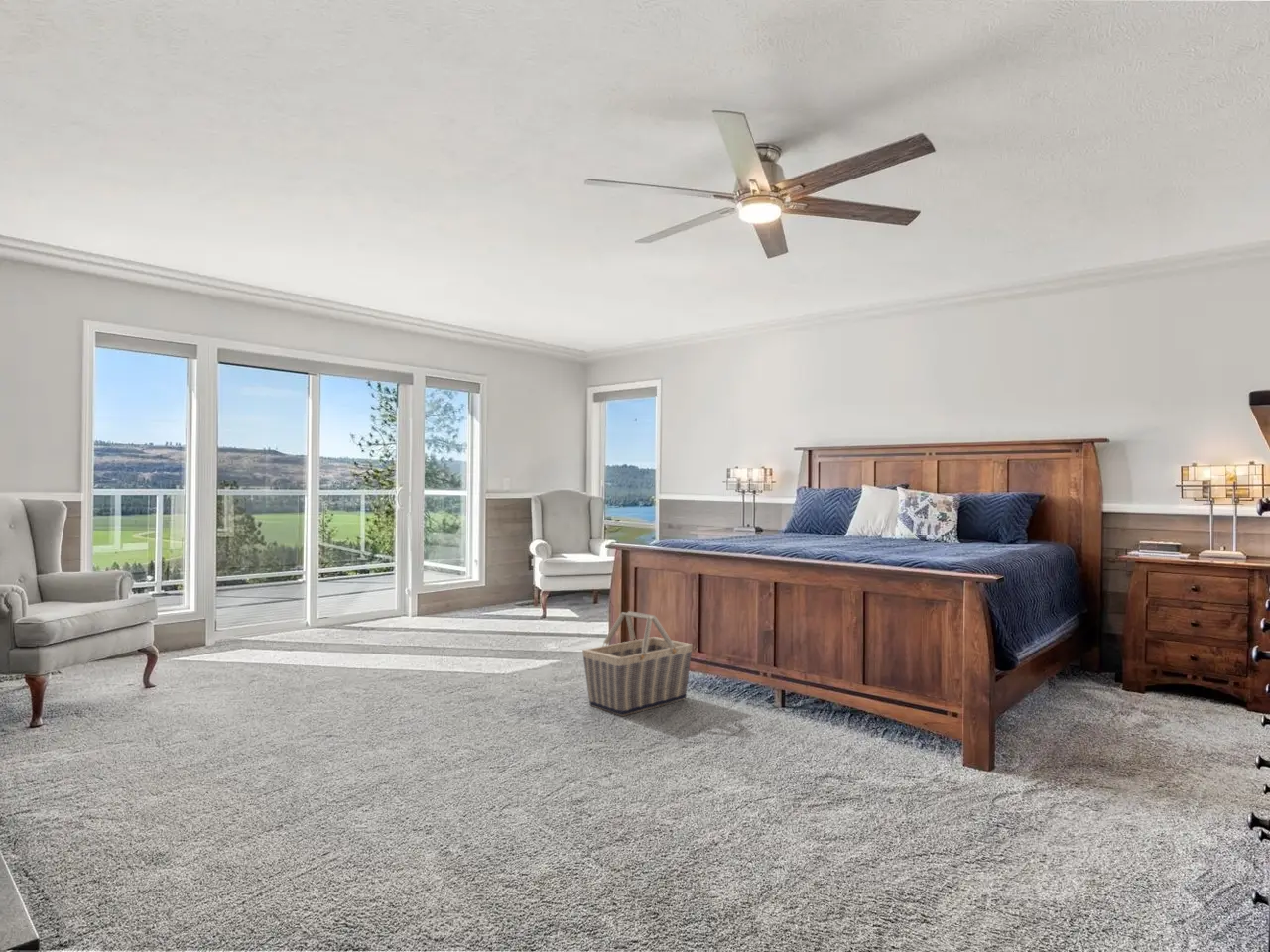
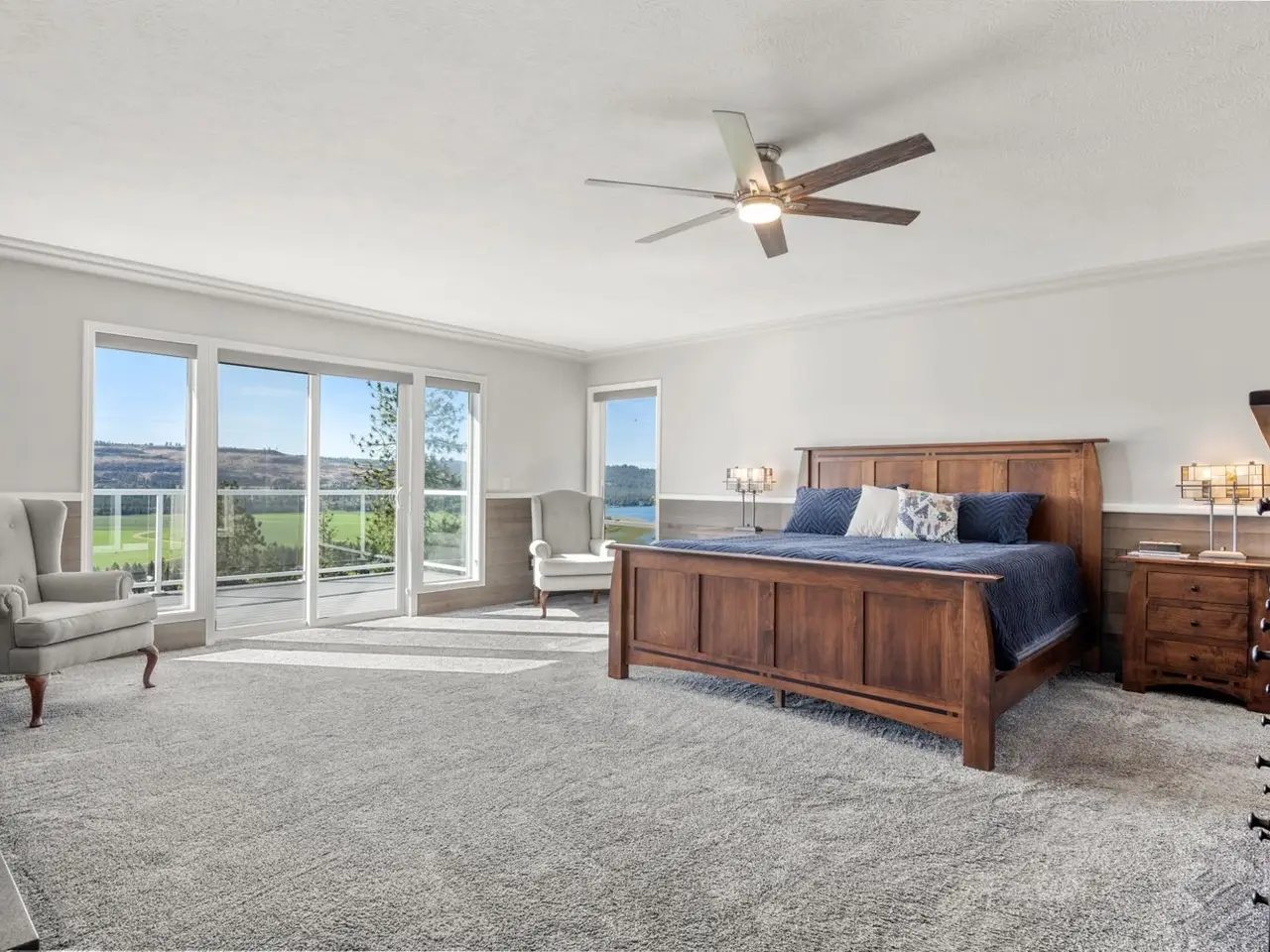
- basket (638, 657)
